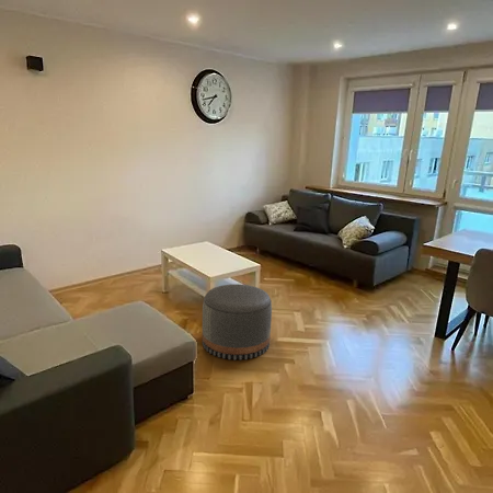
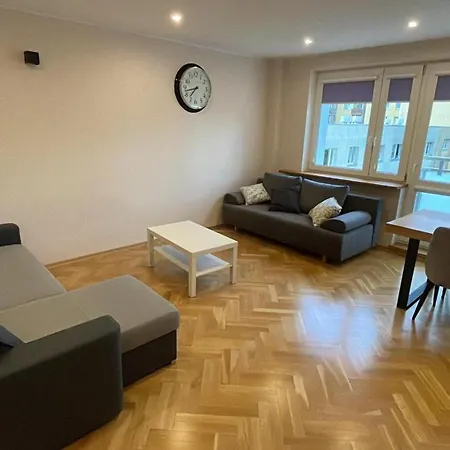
- pouf (237, 316)
